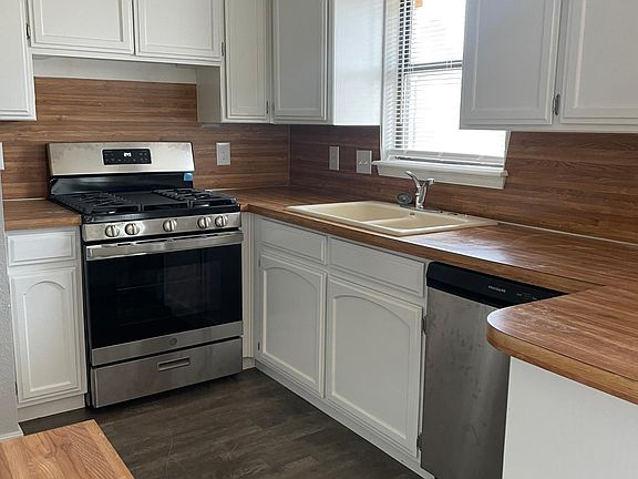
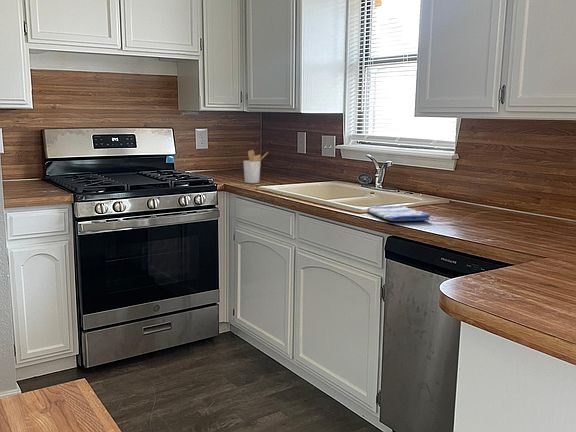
+ dish towel (397, 212)
+ utensil holder (256, 166)
